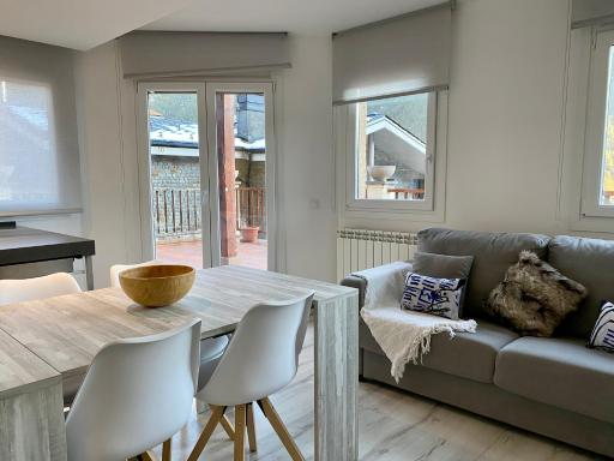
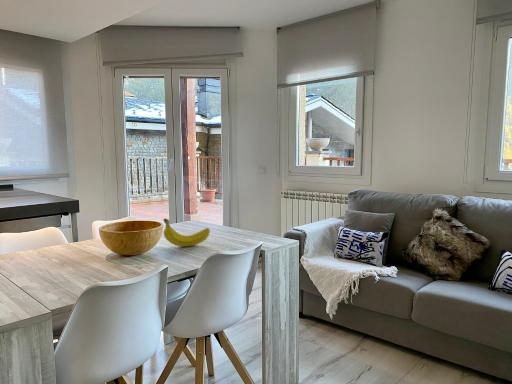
+ fruit (187, 235)
